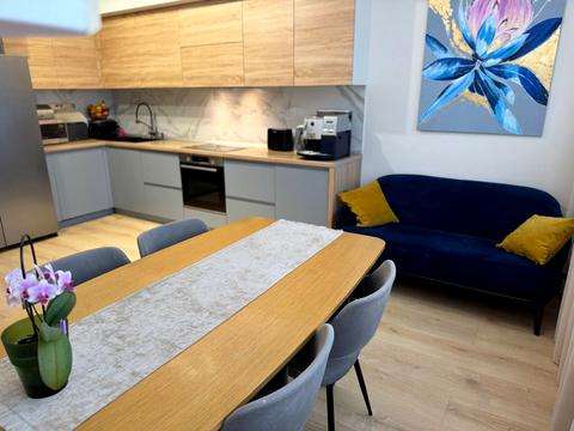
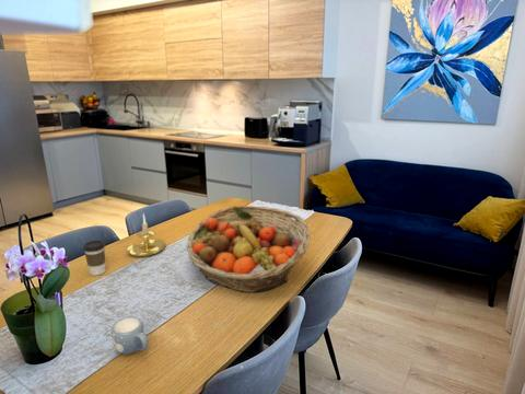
+ coffee cup (95, 257)
+ candle holder (142, 232)
+ fruit basket (247, 245)
+ mug (132, 338)
